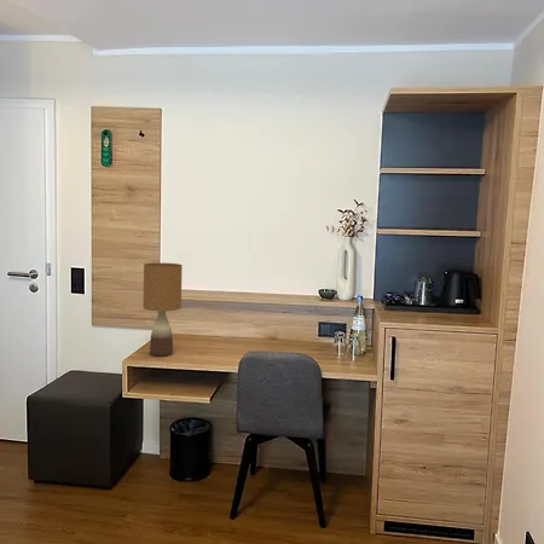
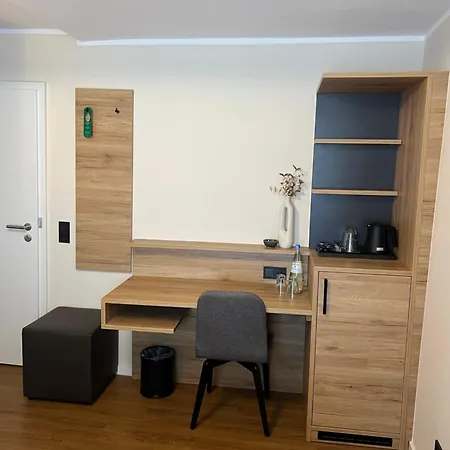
- table lamp (162, 309)
